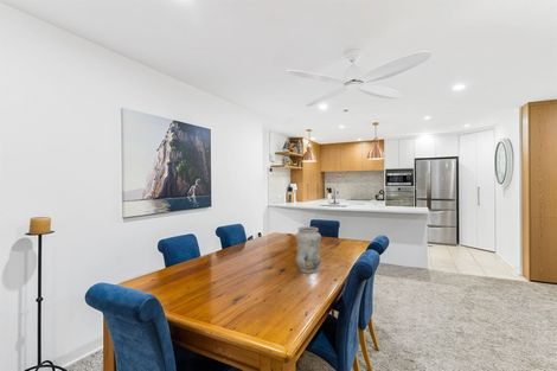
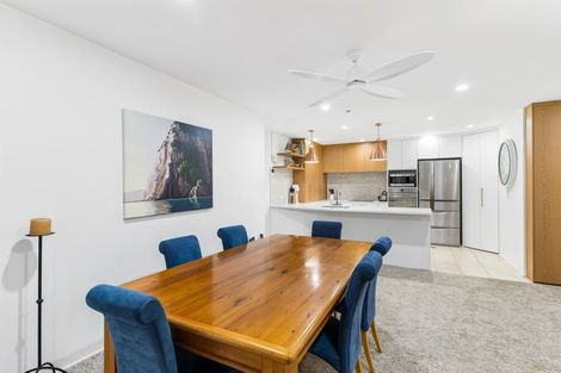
- vase (308, 249)
